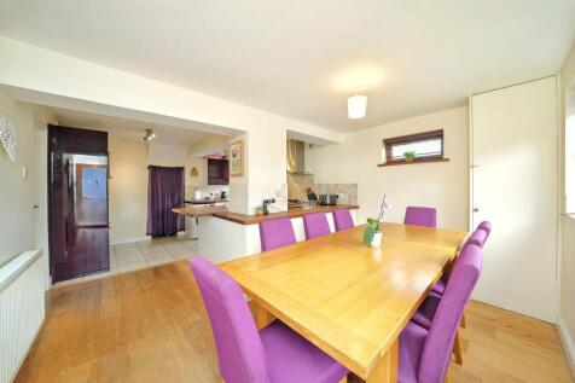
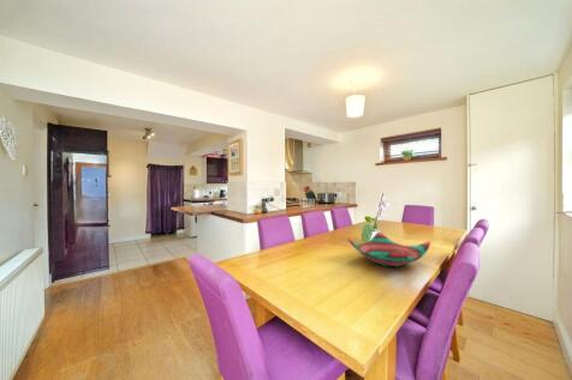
+ decorative bowl (387, 251)
